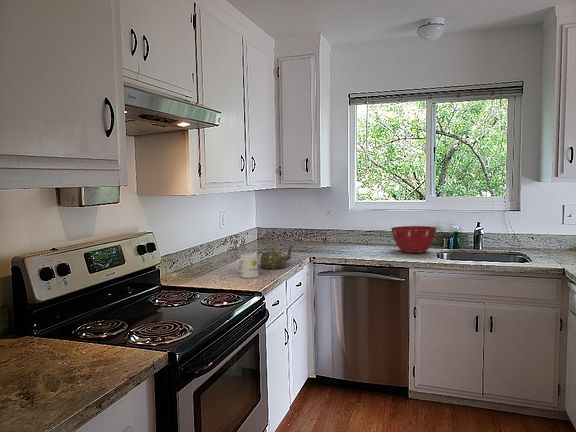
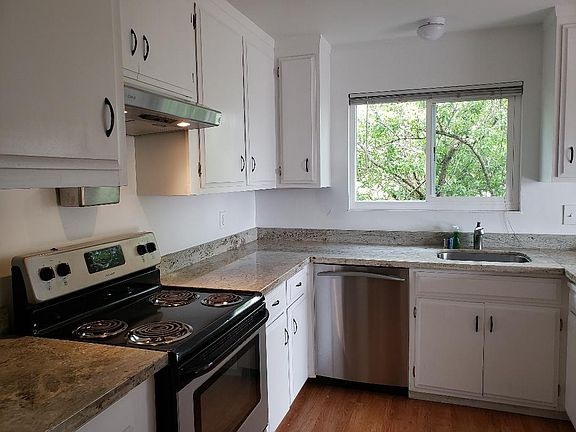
- teapot (275, 256)
- mug (247, 265)
- mixing bowl (413, 239)
